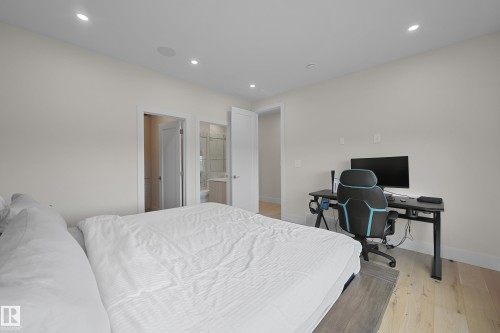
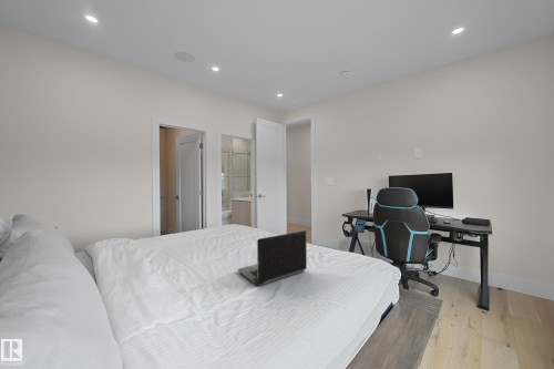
+ laptop computer (271, 250)
